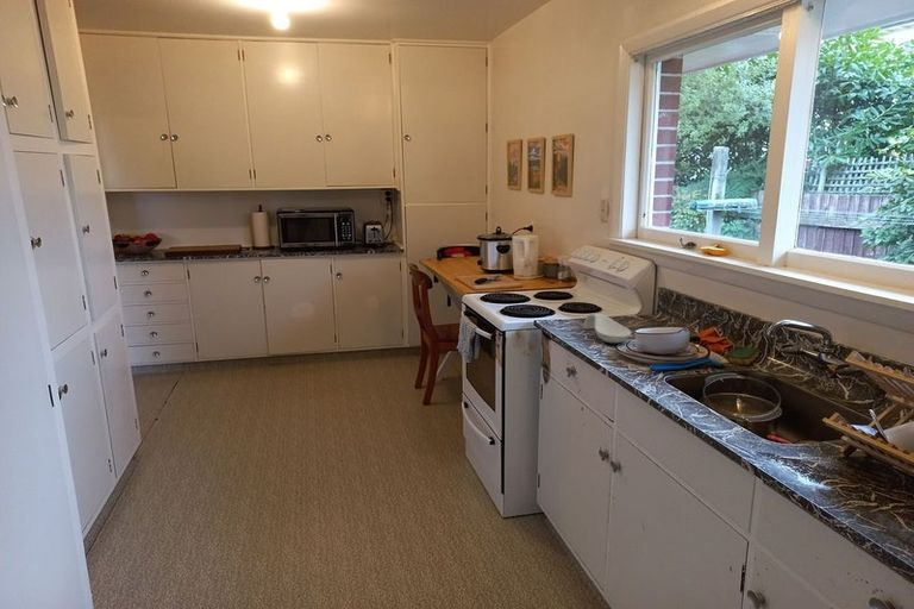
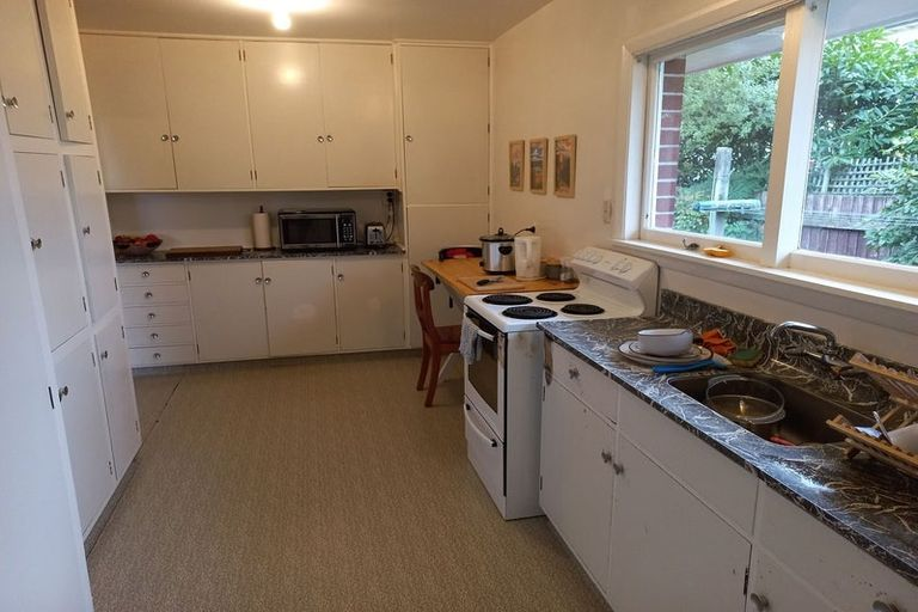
- spoon rest (603, 326)
